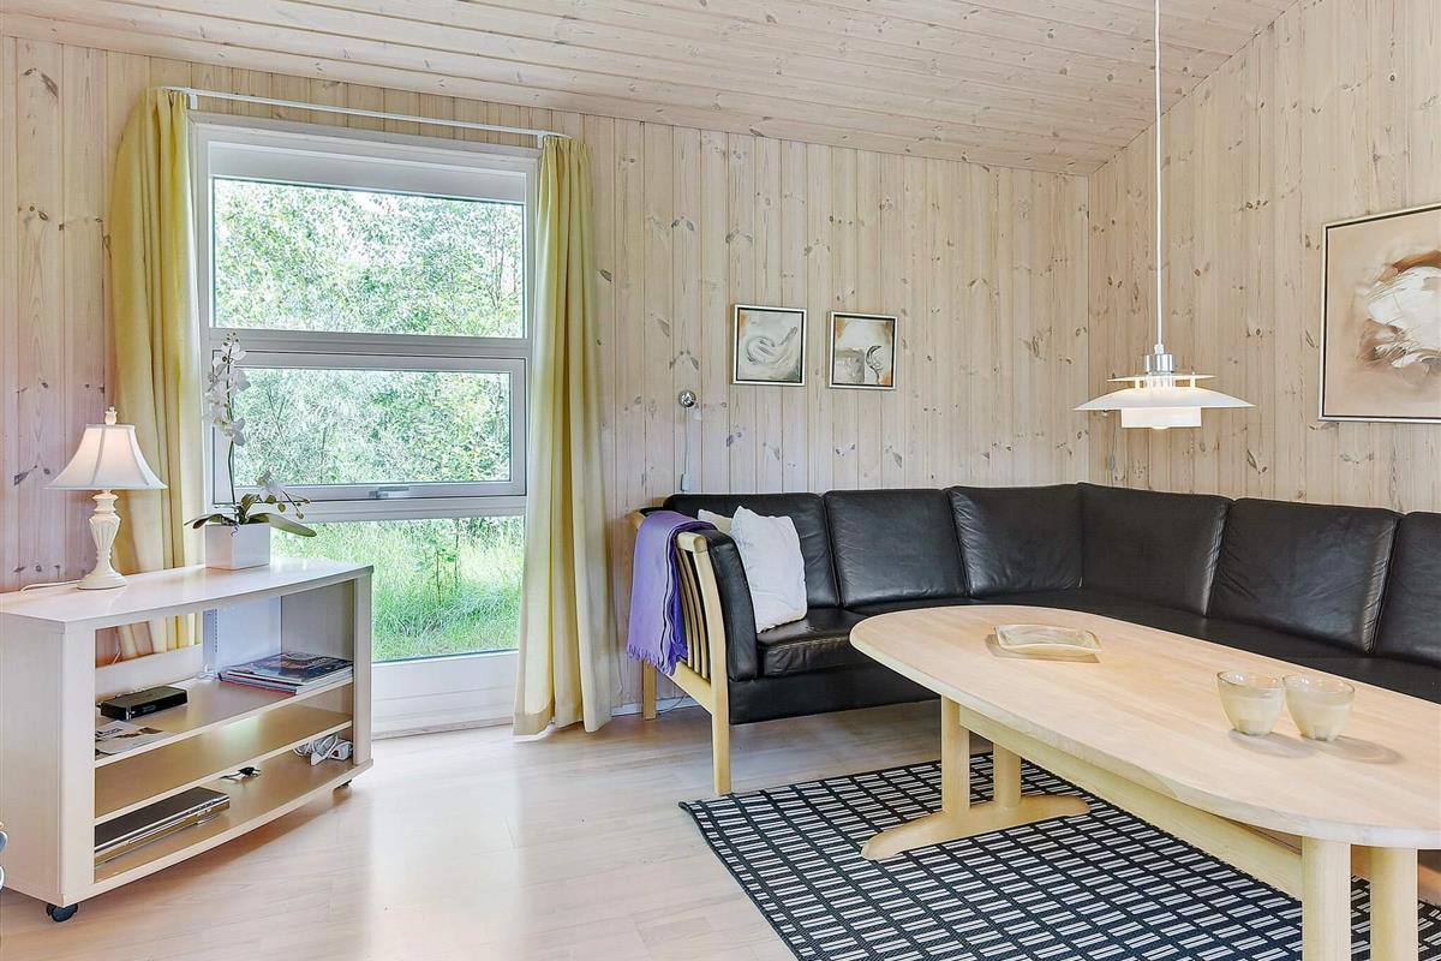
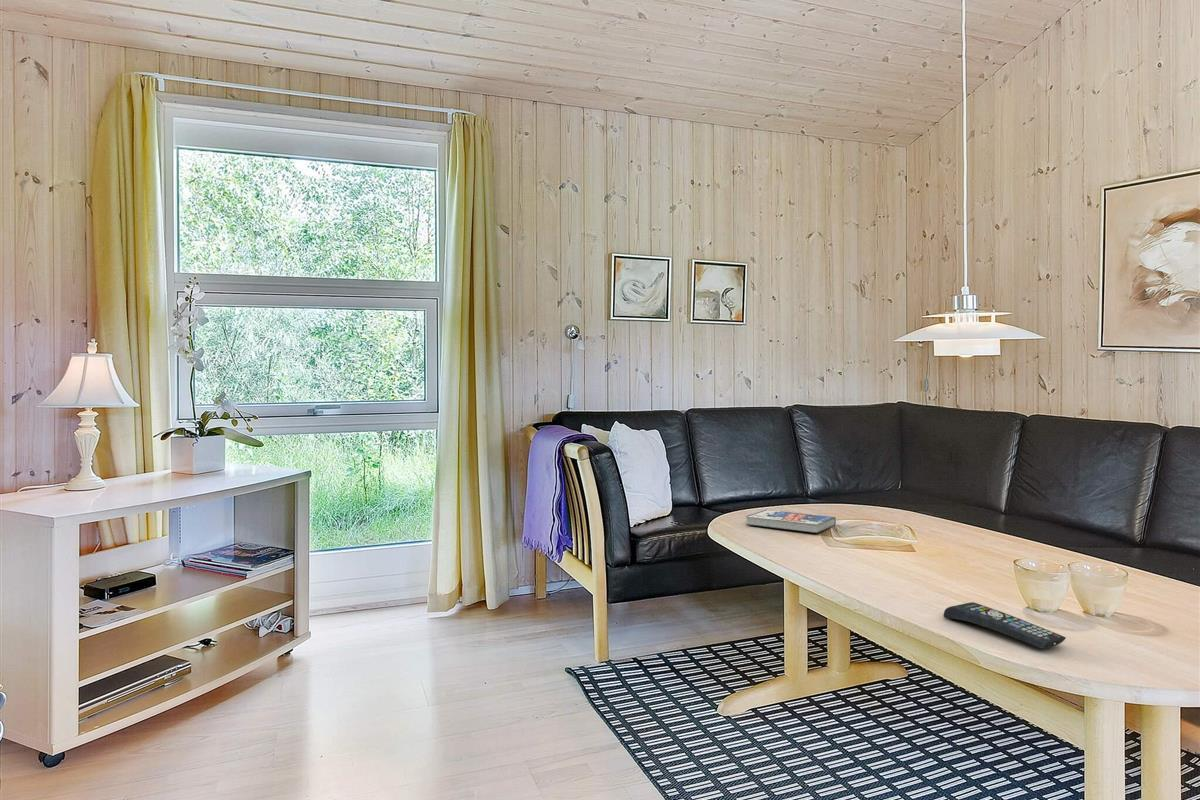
+ remote control (1000, 623)
+ book (790, 520)
